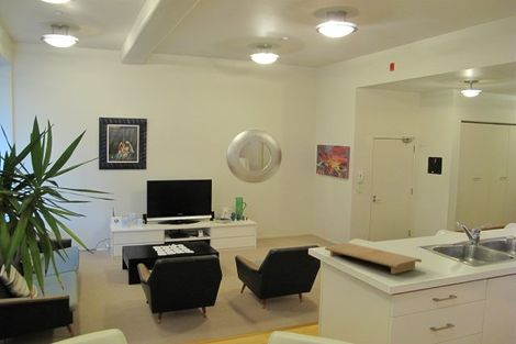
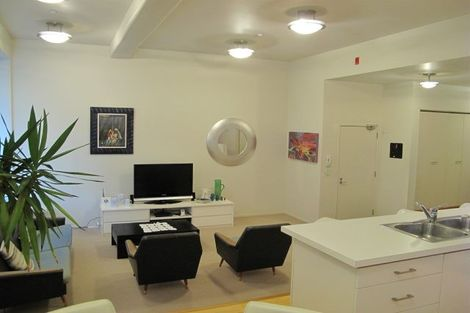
- cutting board (370, 256)
